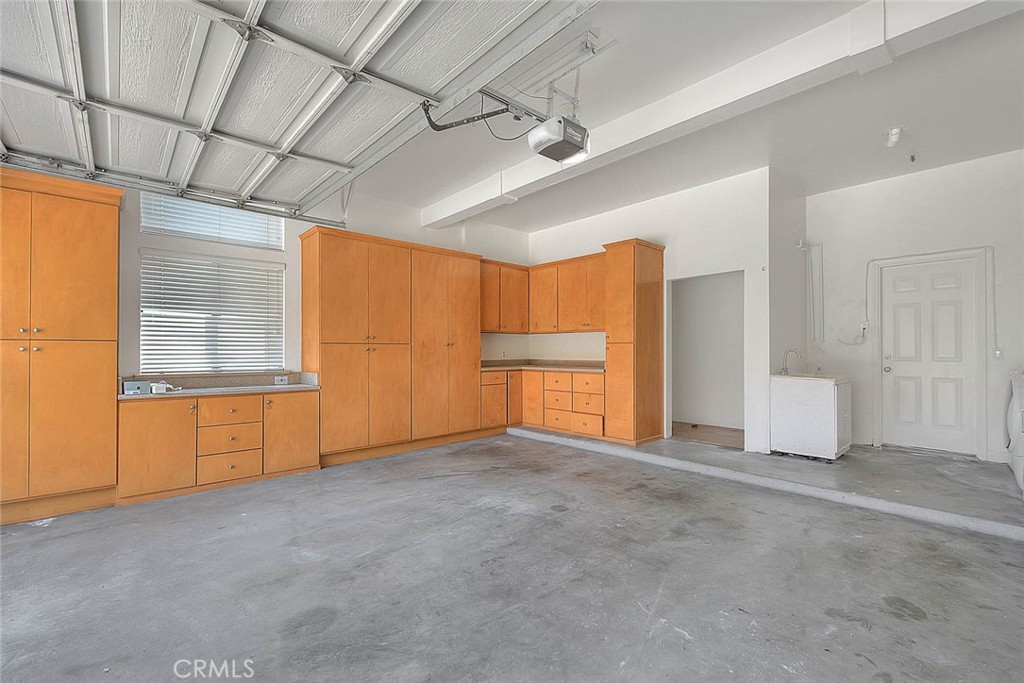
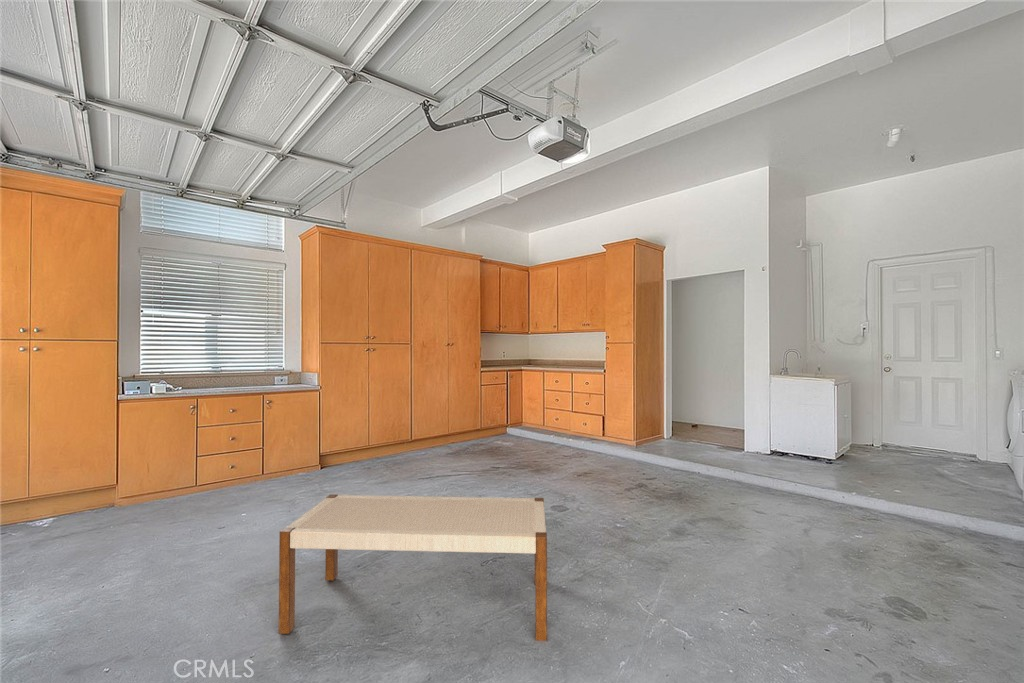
+ bench (424, 550)
